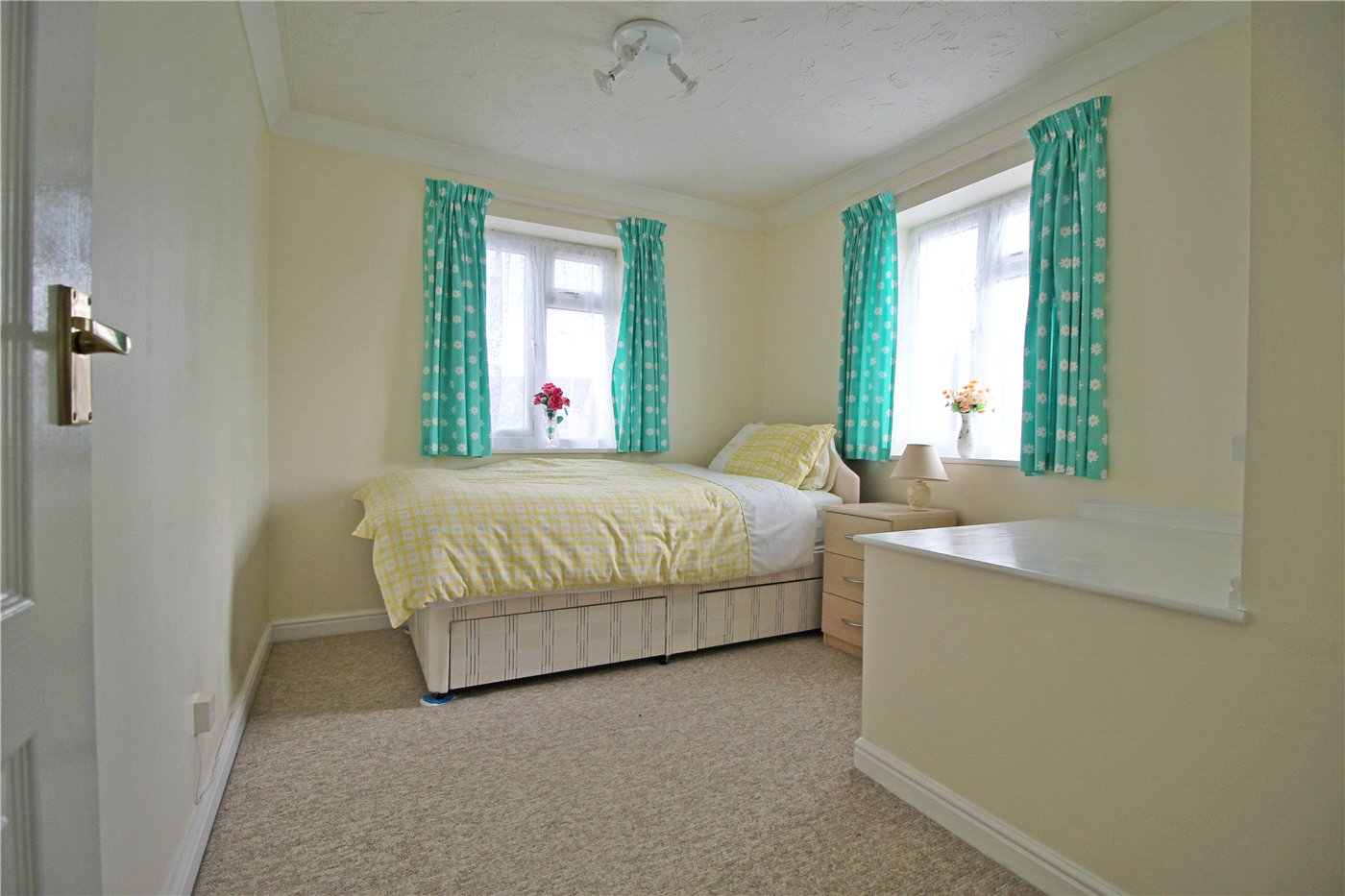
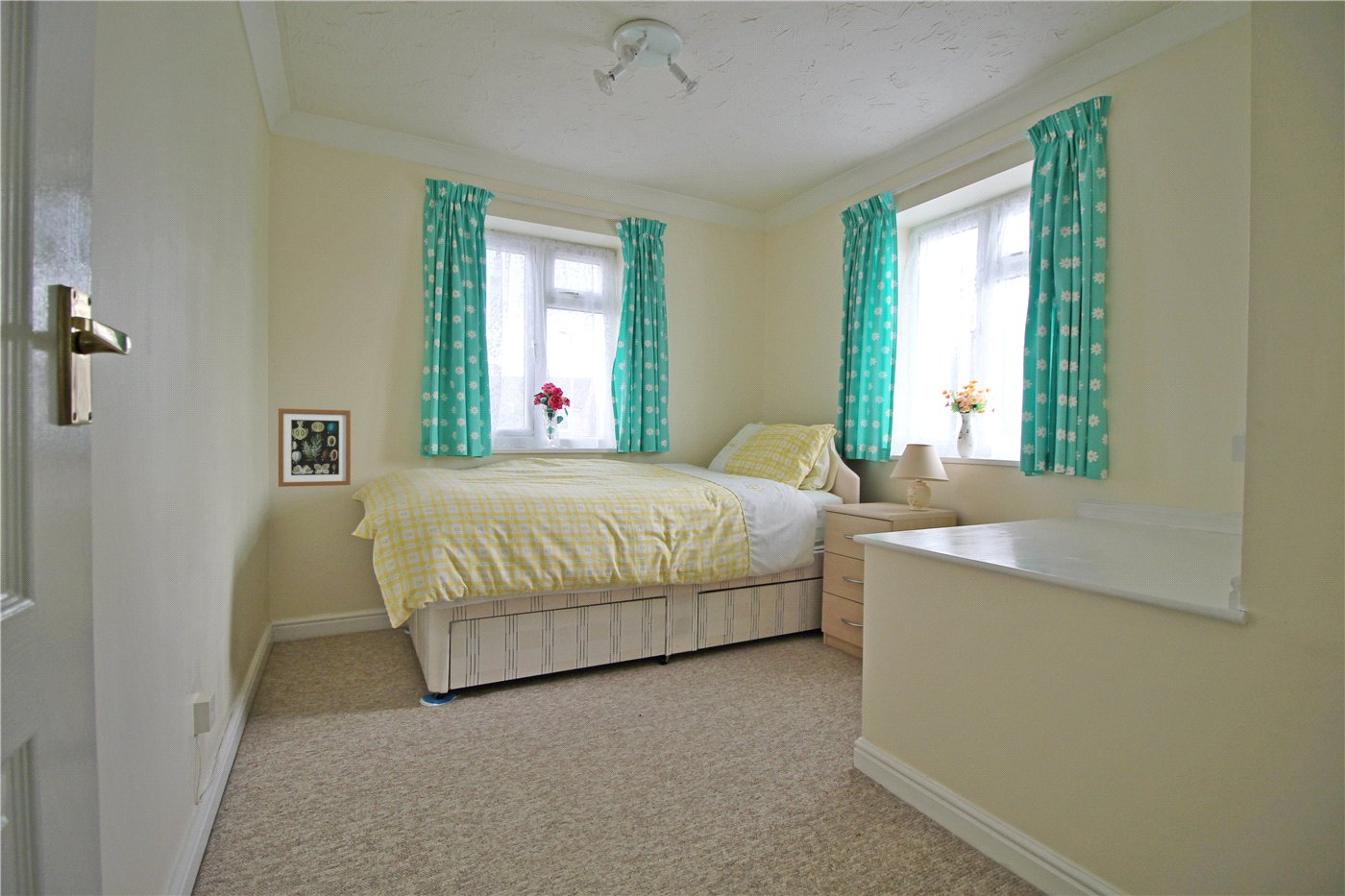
+ wall art (315, 448)
